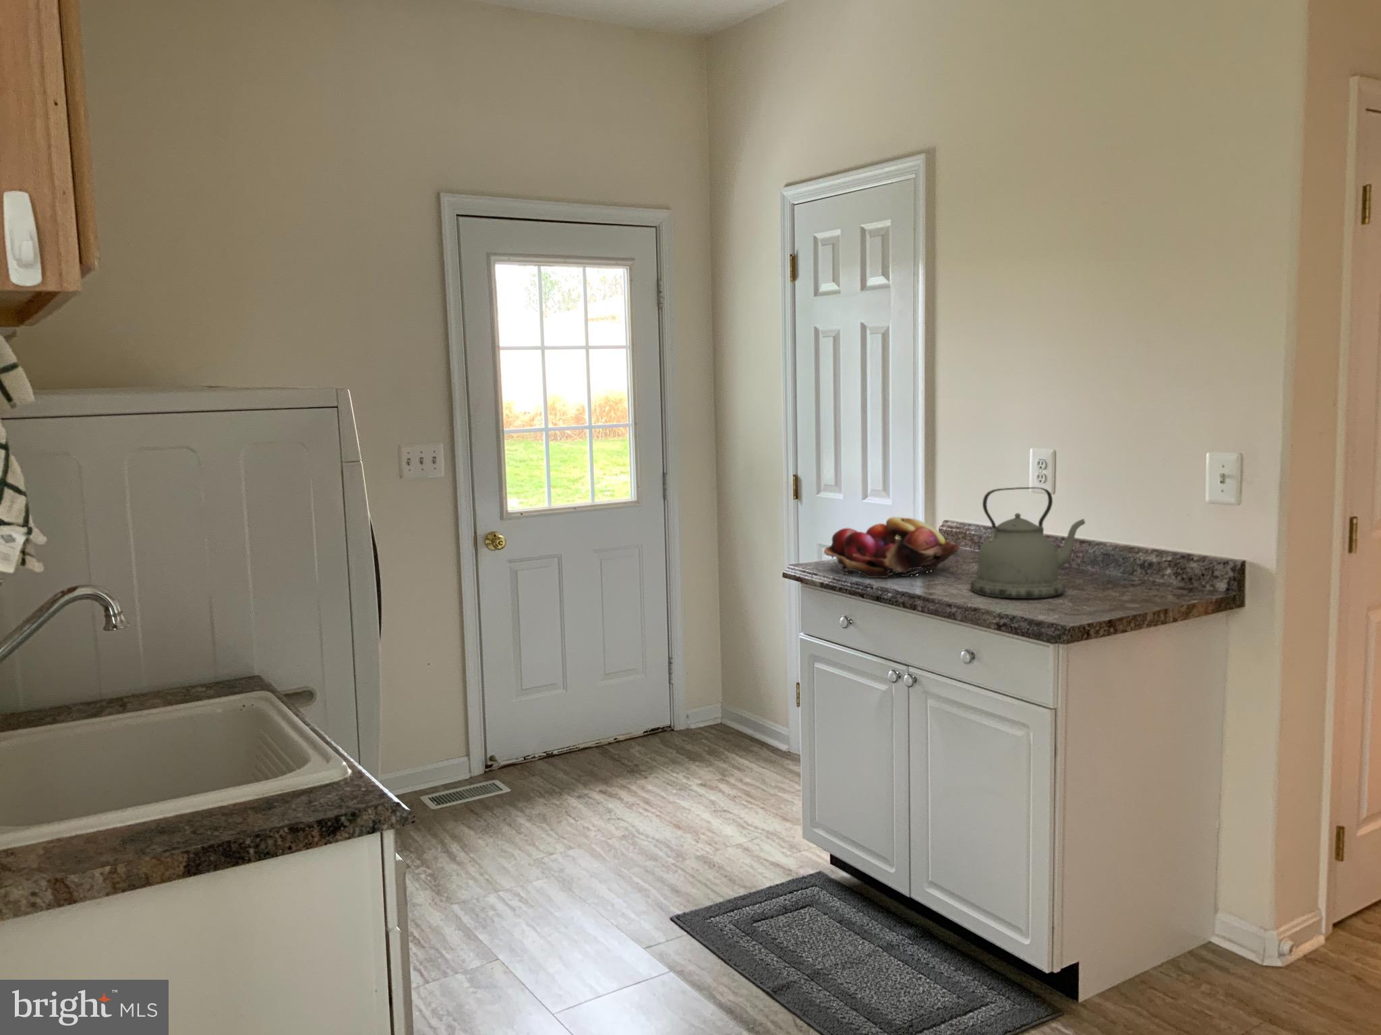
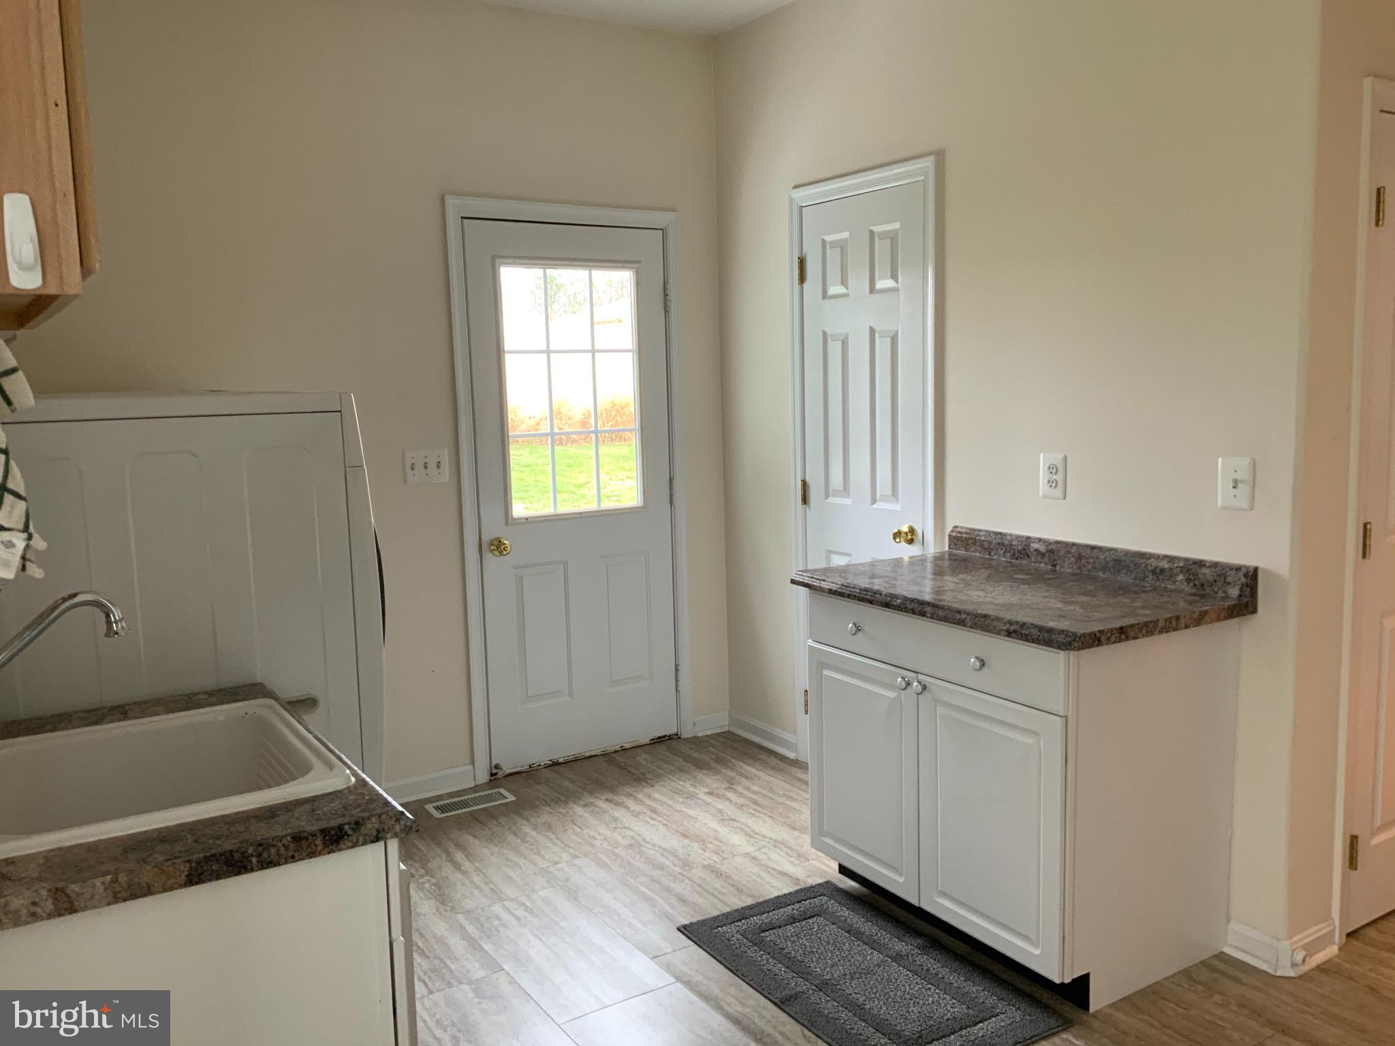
- fruit basket (892, 545)
- kettle (1021, 538)
